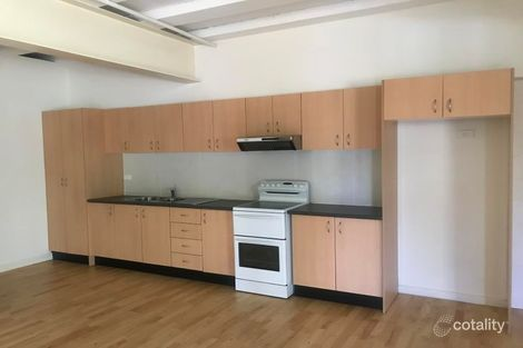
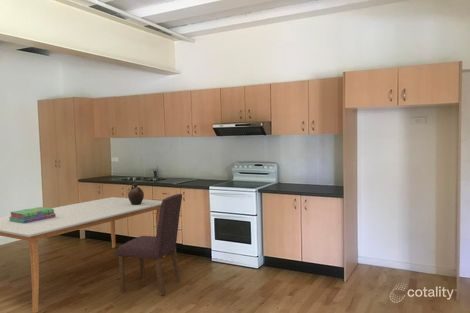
+ ceramic jug (135, 193)
+ dining chair (151, 240)
+ dining table (78, 229)
+ stack of books (32, 214)
